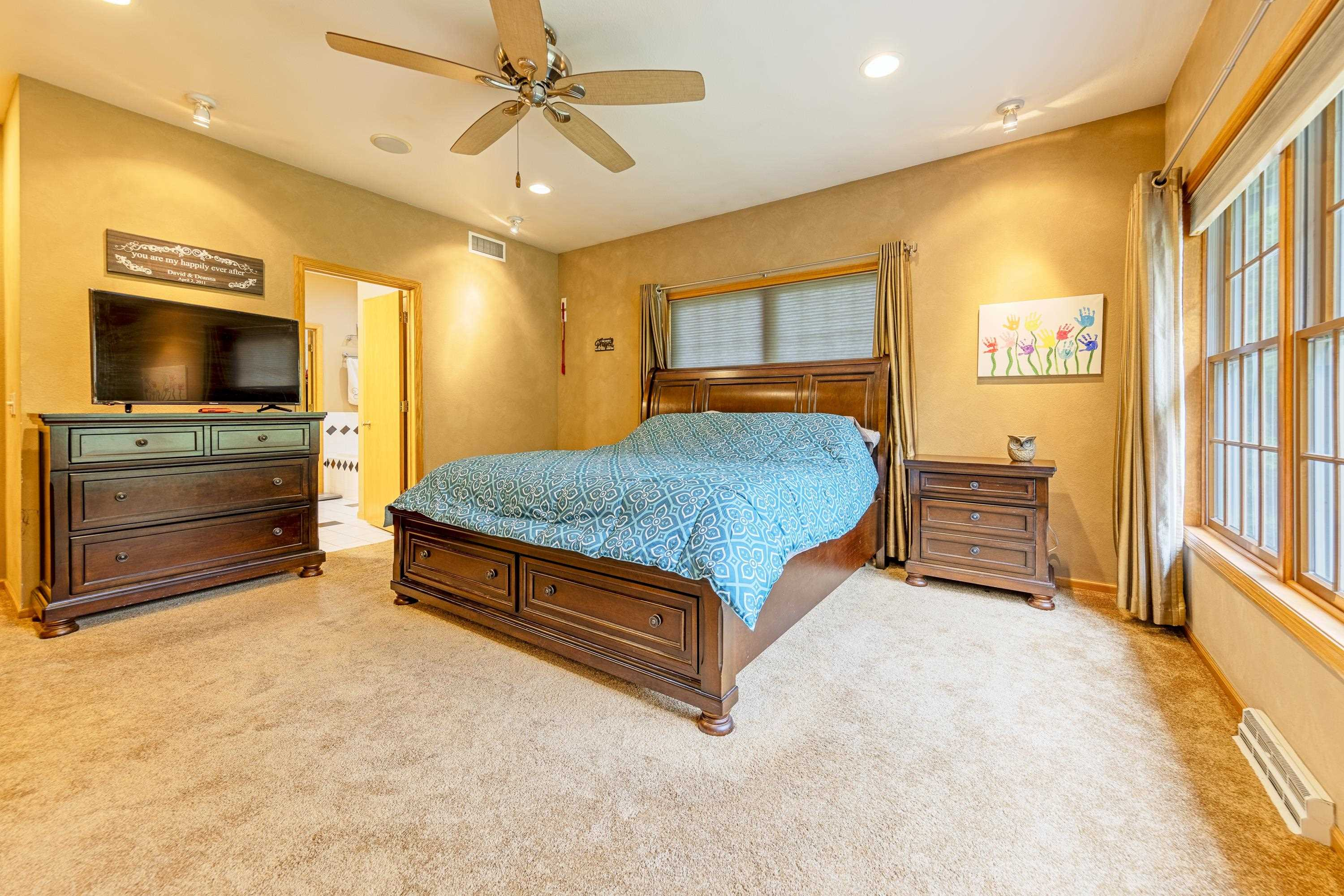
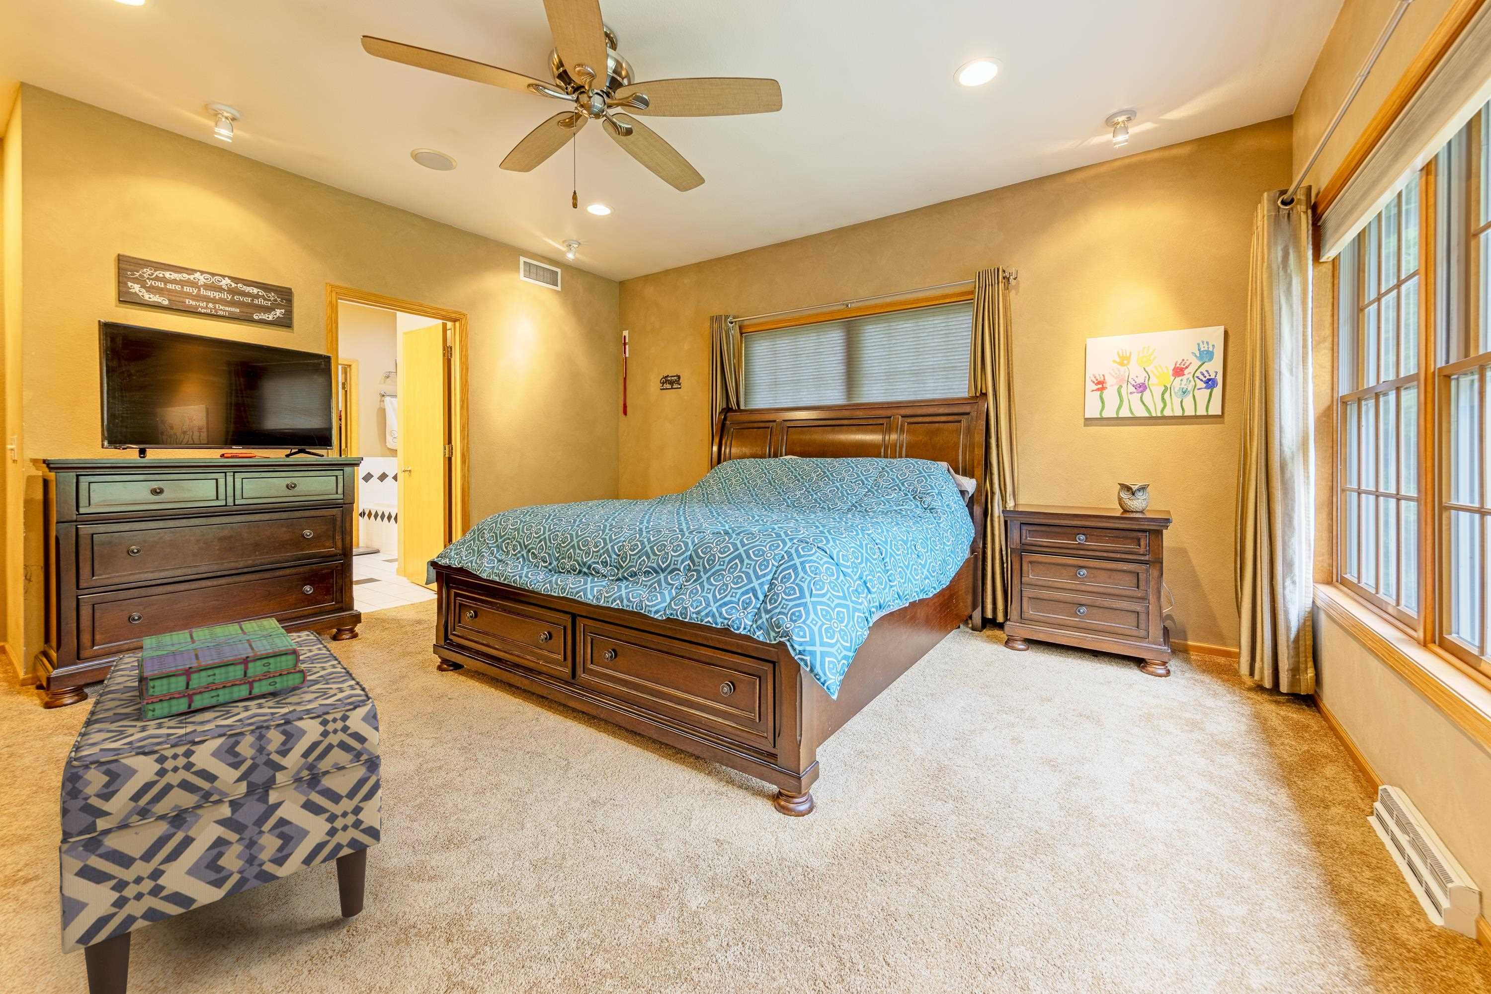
+ stack of books (221, 667)
+ bench (231, 765)
